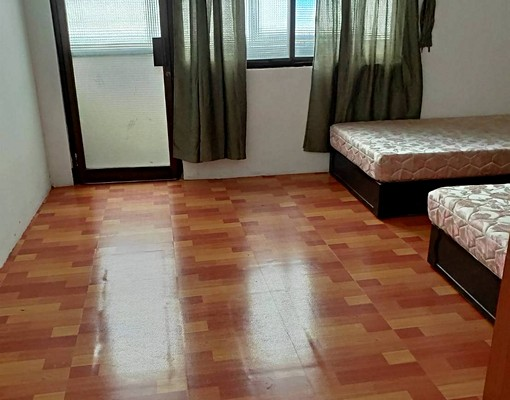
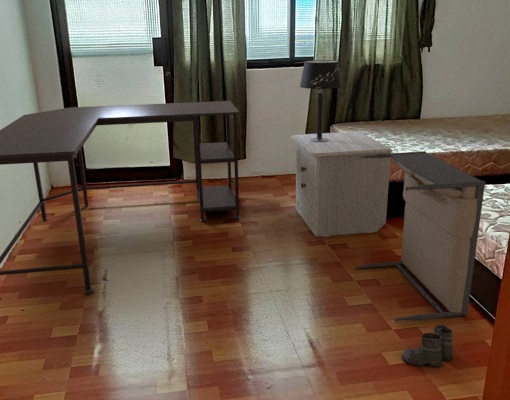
+ laundry hamper (411, 231)
+ nightstand (336, 182)
+ boots (430, 341)
+ table lamp (320, 101)
+ desk (133, 184)
